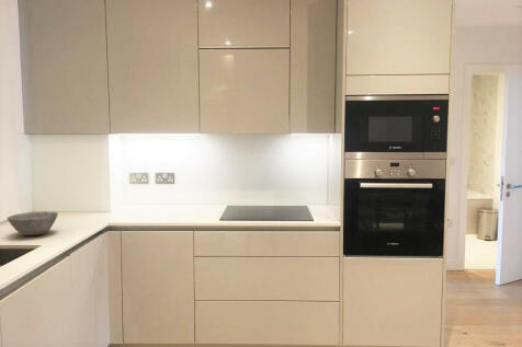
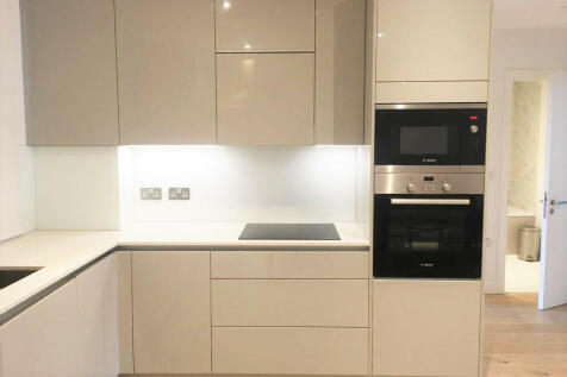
- ceramic bowl (34, 224)
